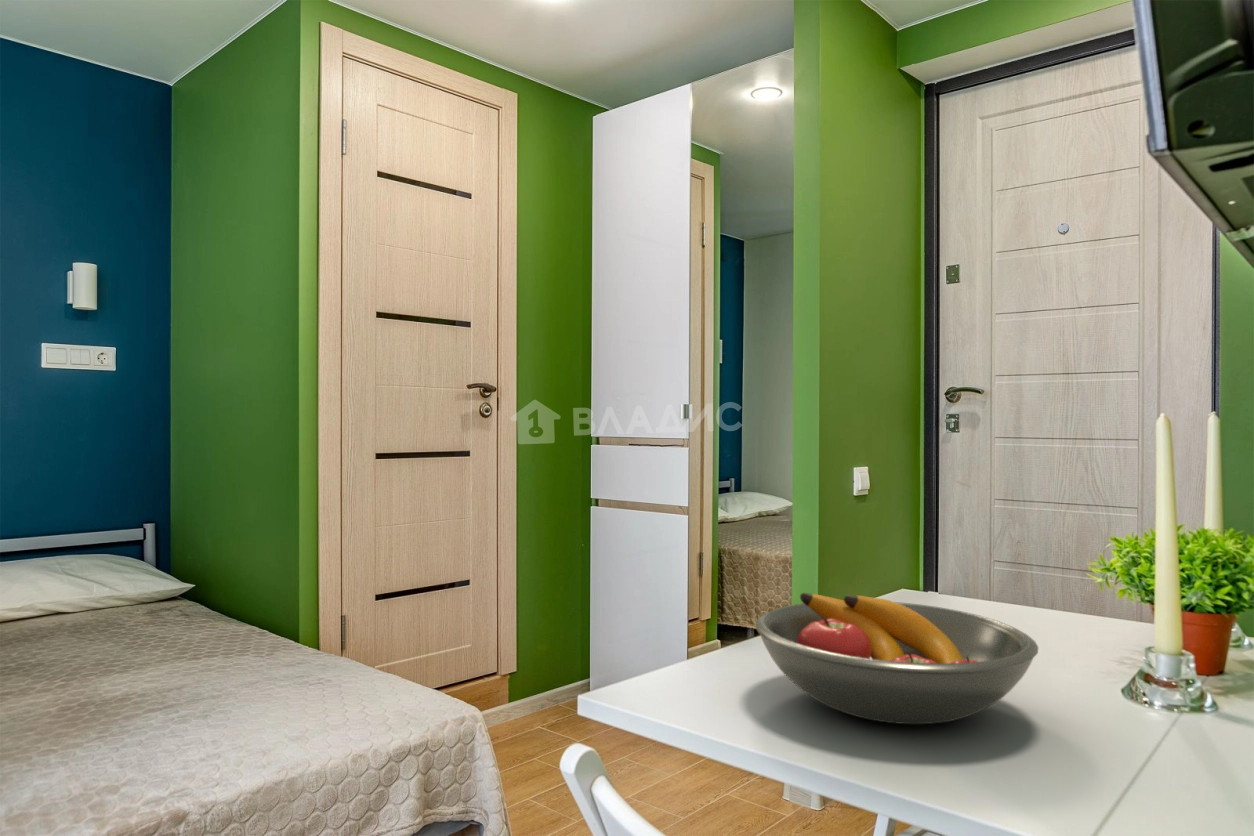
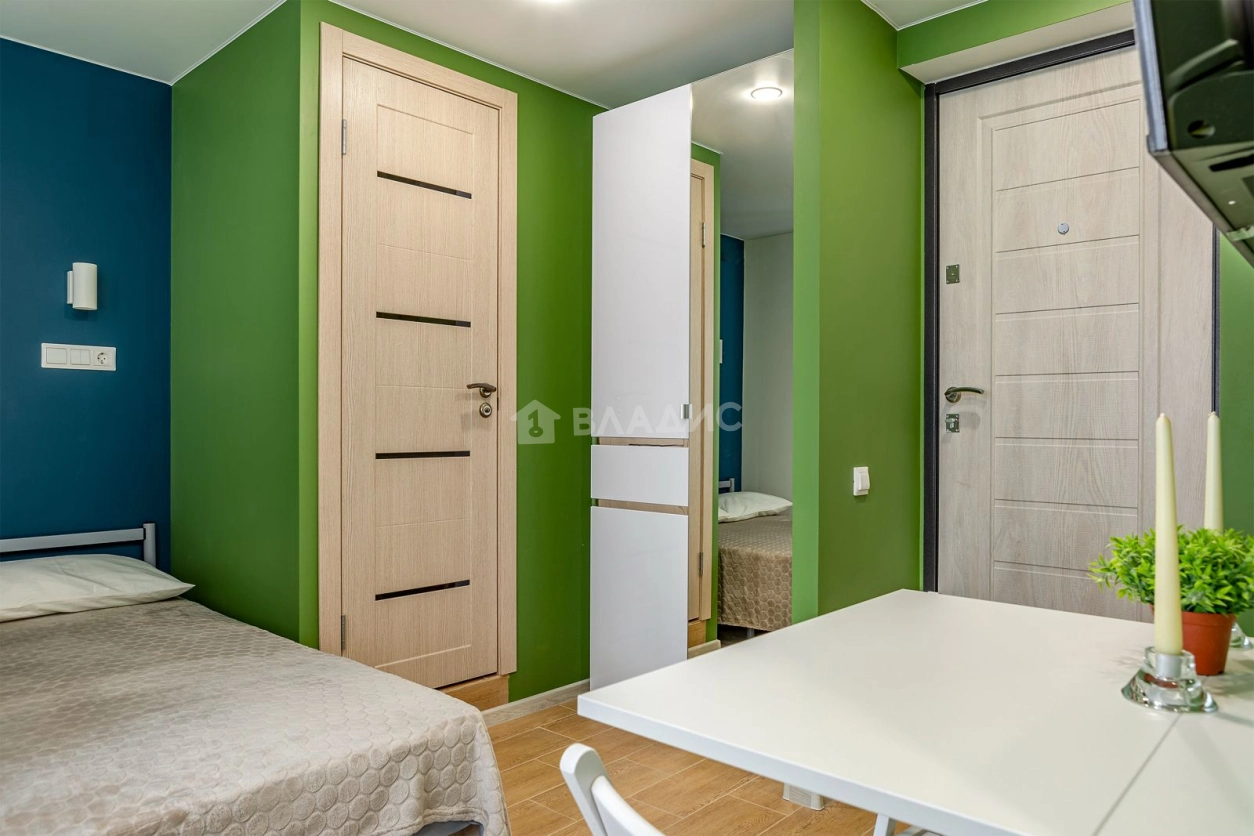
- fruit bowl (889, 656)
